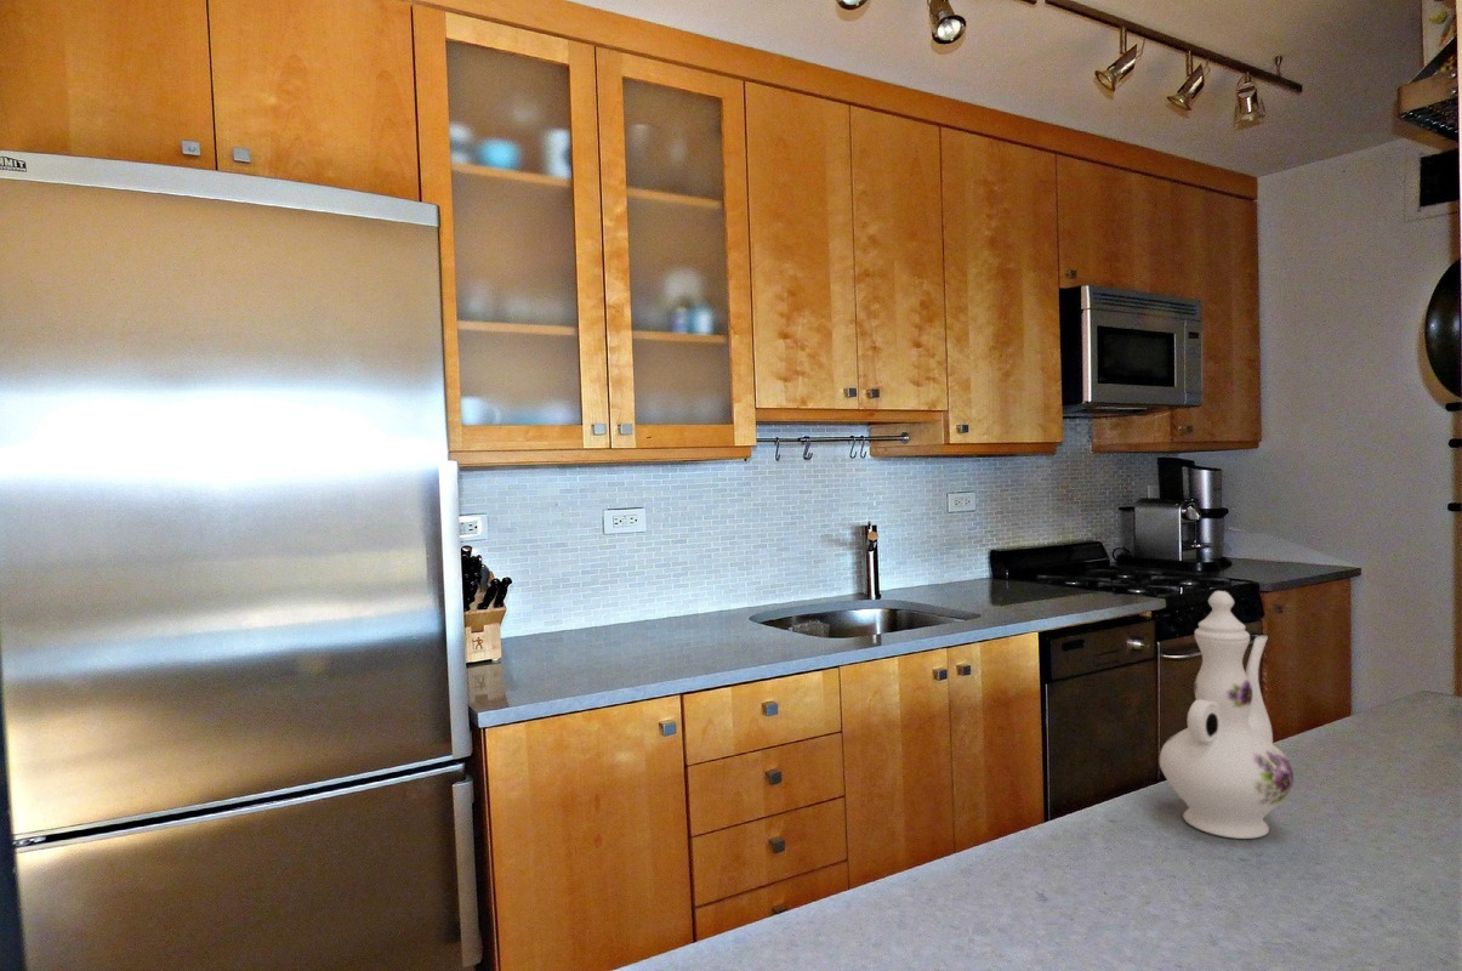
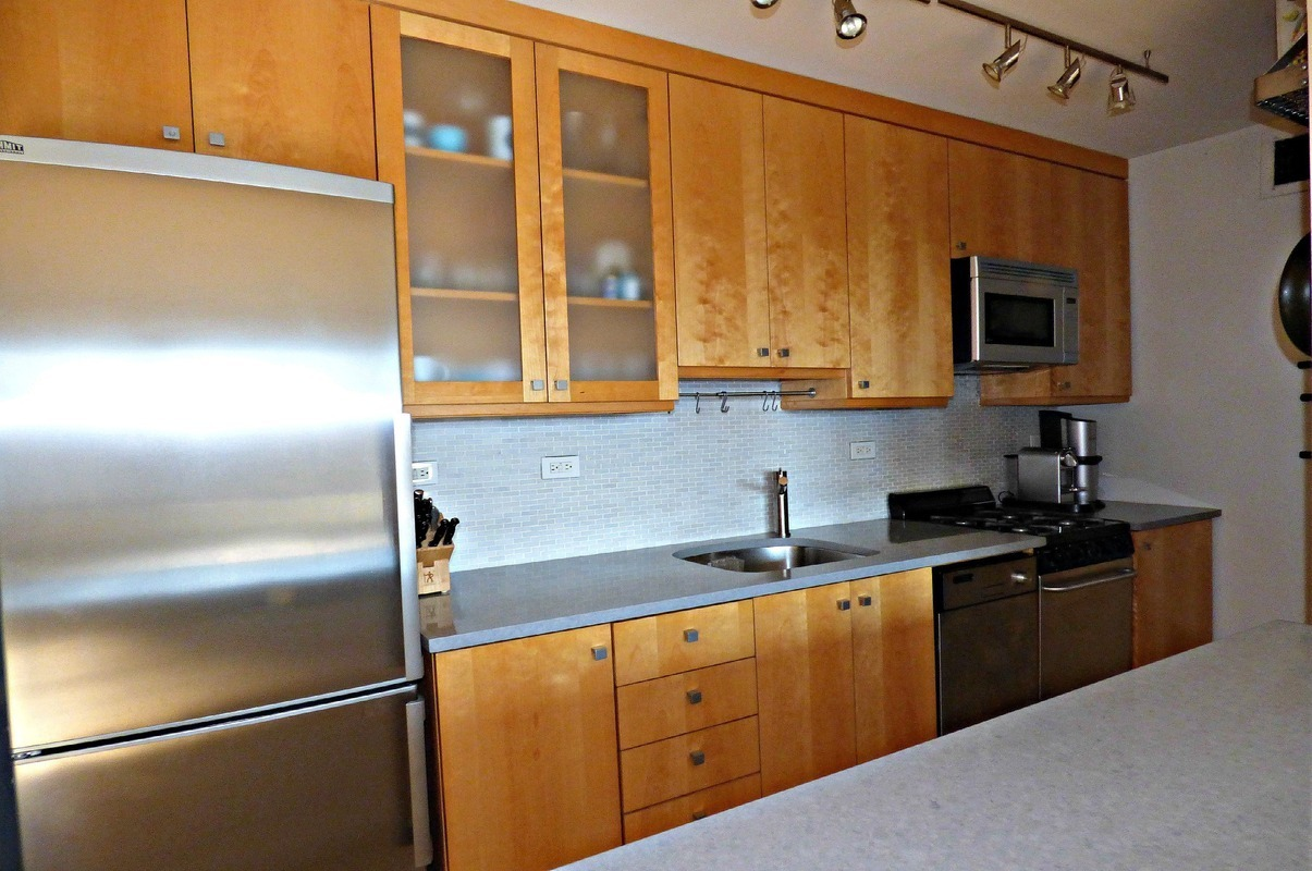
- chinaware (1230, 704)
